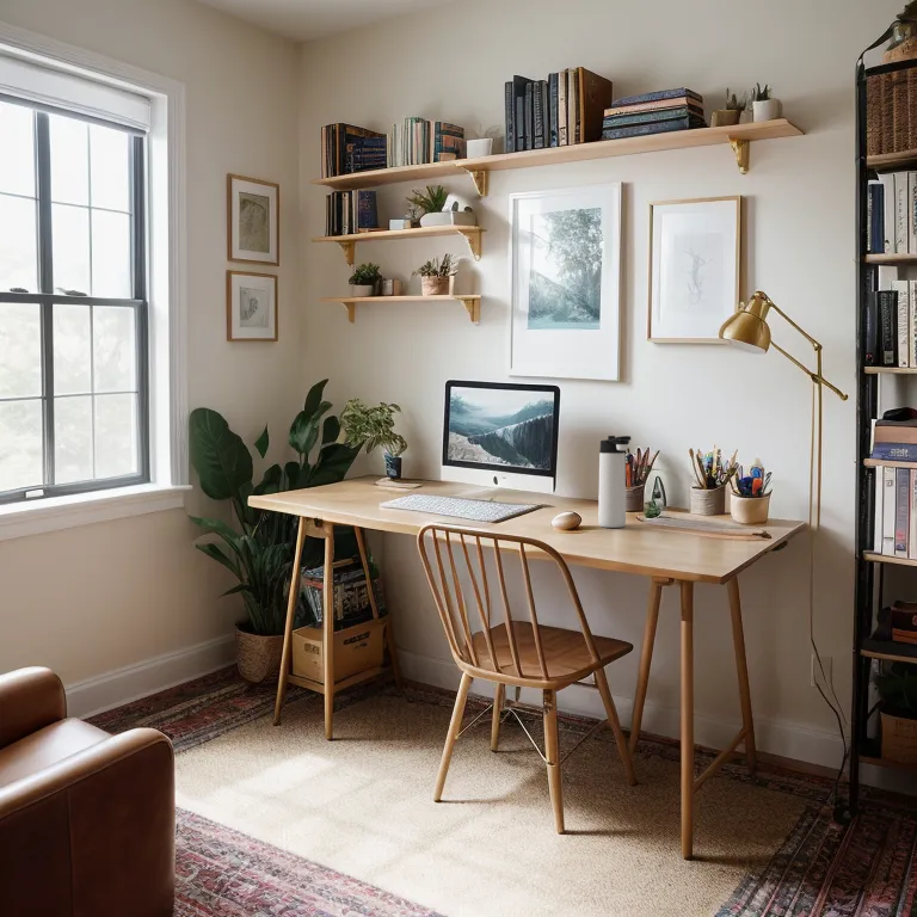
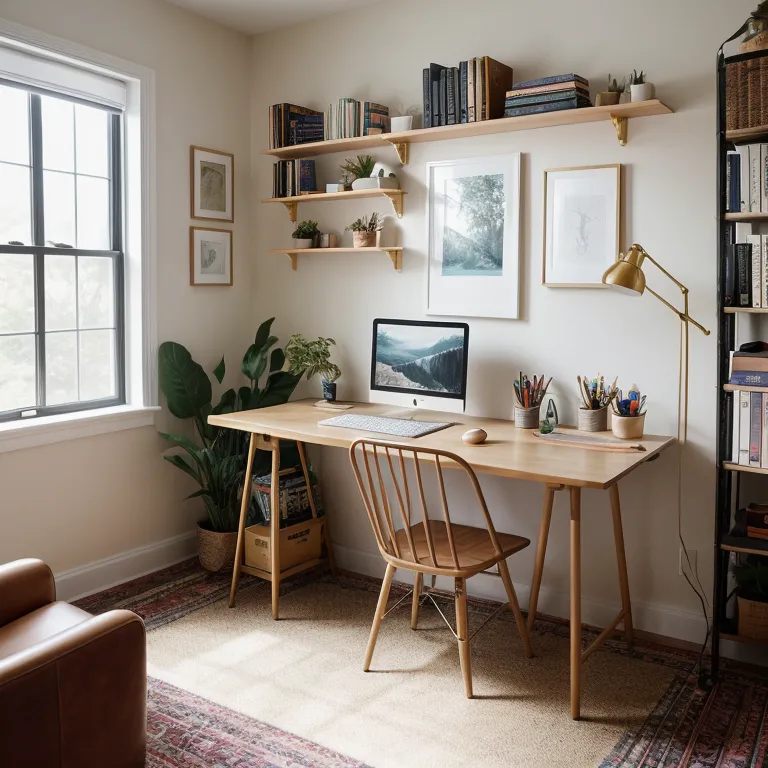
- thermos bottle (615, 481)
